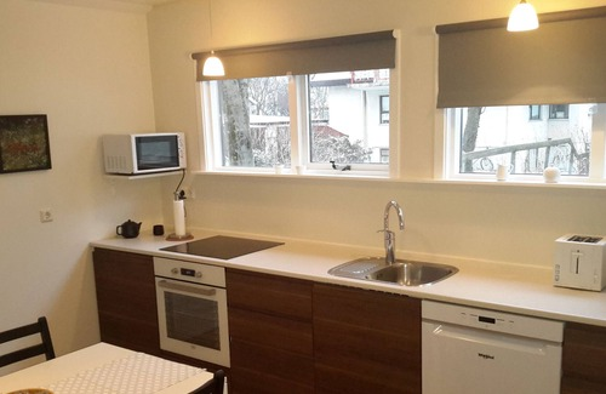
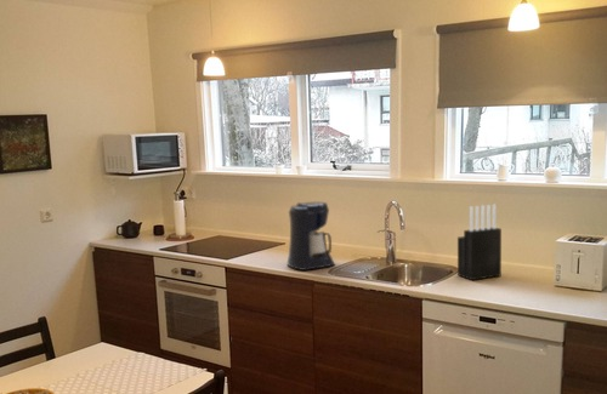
+ knife block (477, 240)
+ coffee maker (308, 234)
